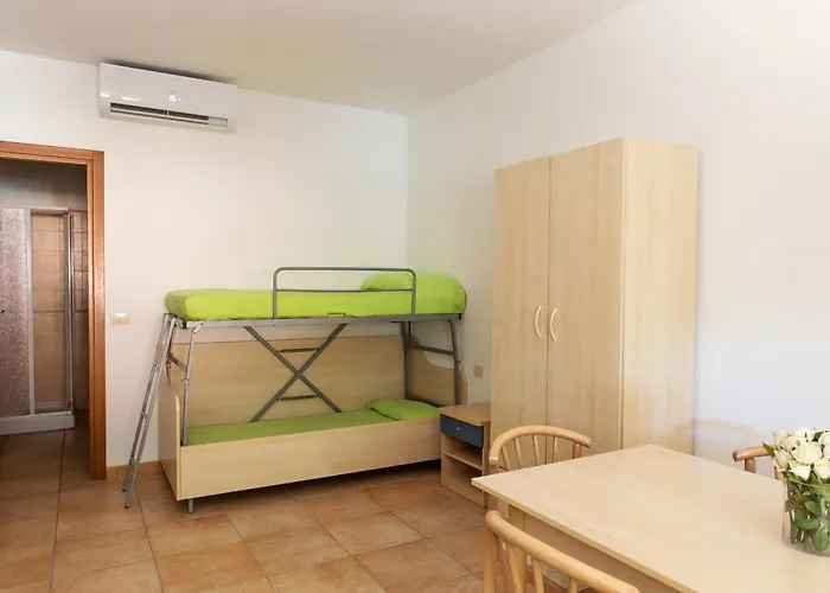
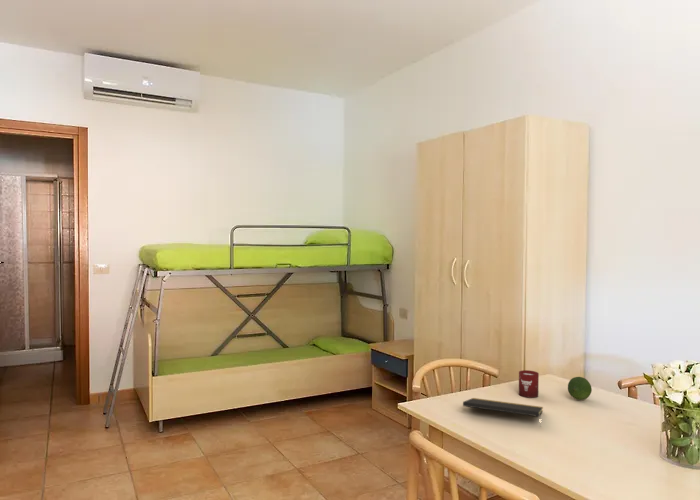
+ cup (528, 382)
+ notepad (503, 406)
+ fruit (579, 388)
